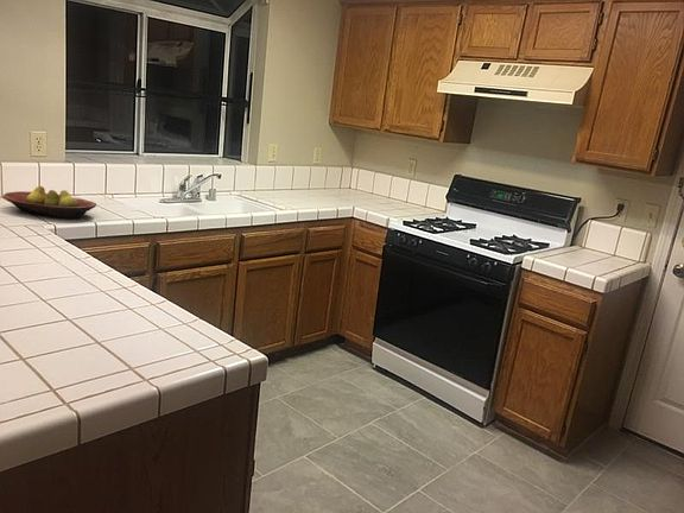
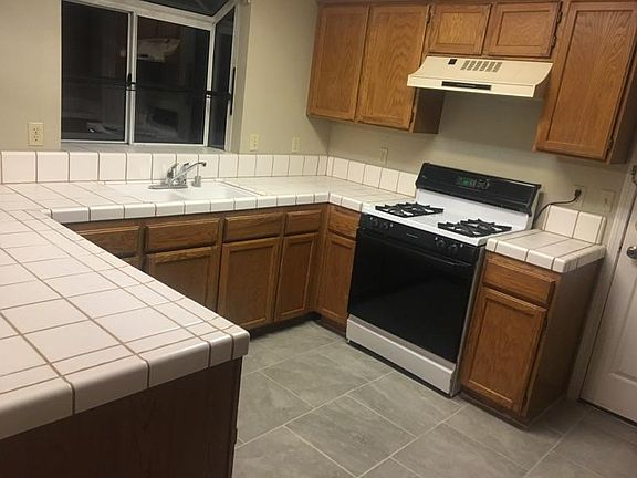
- fruit bowl (50, 201)
